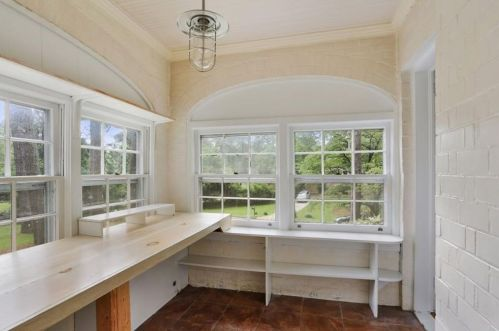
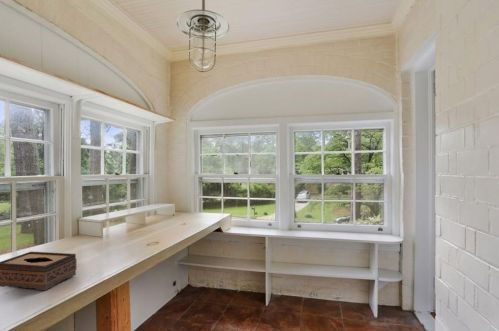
+ tissue box (37, 269)
